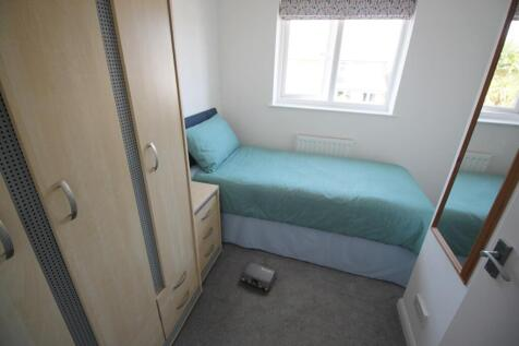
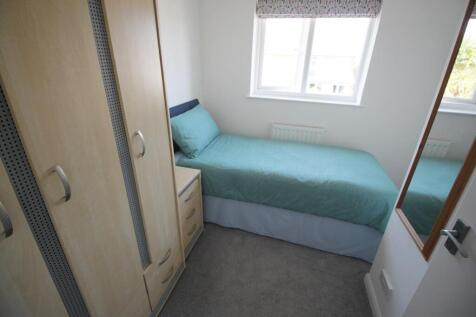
- bag (258, 274)
